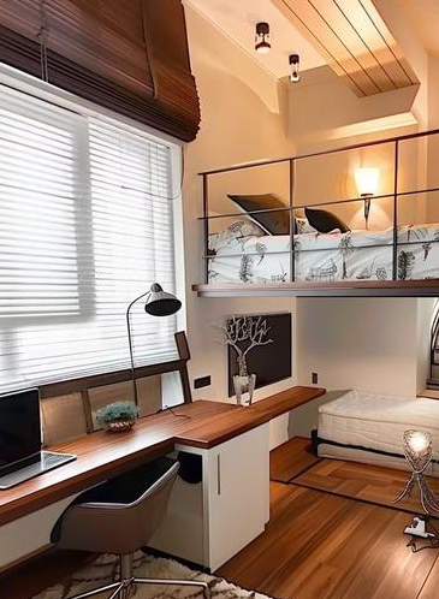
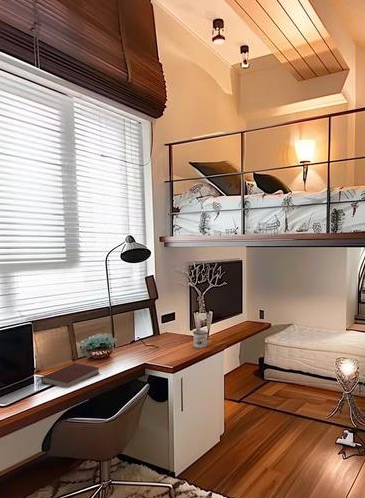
+ mug (202, 339)
+ notebook (71, 374)
